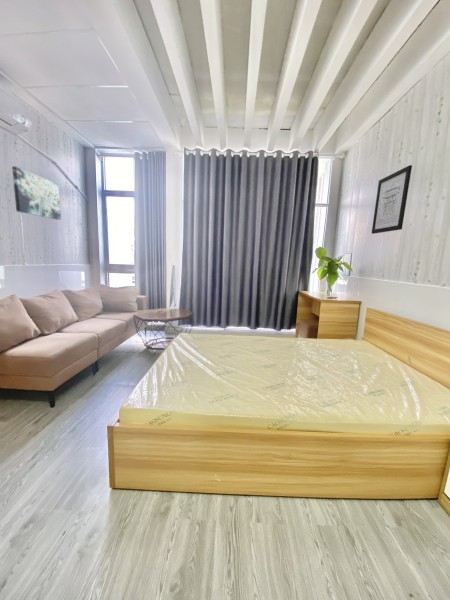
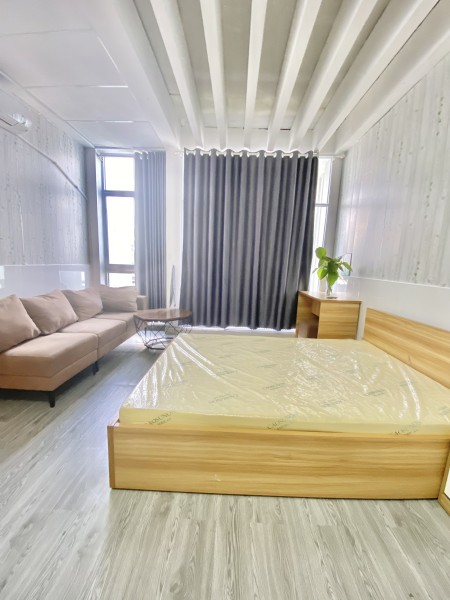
- wall art (39, 196)
- wall art (389, 203)
